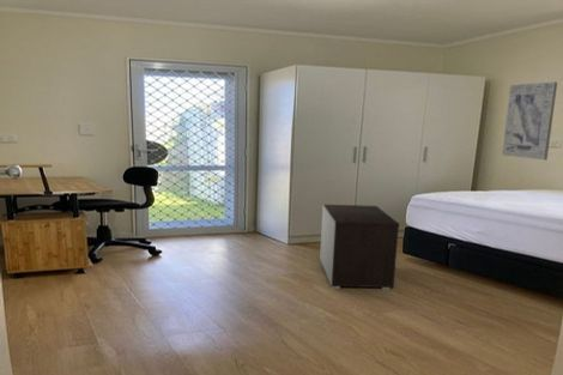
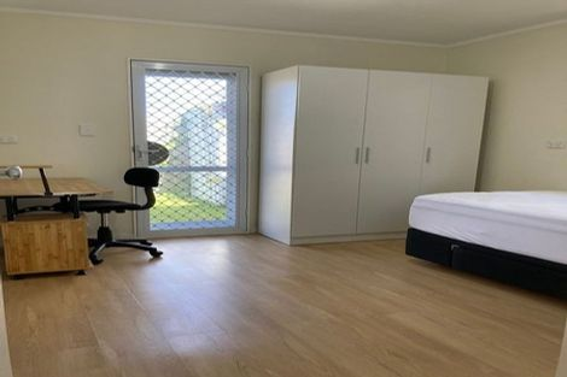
- nightstand (357, 243)
- wall art (527, 120)
